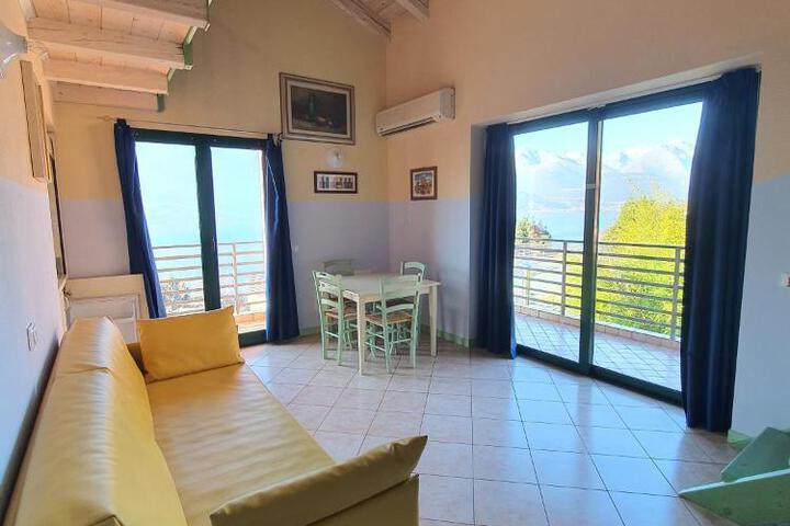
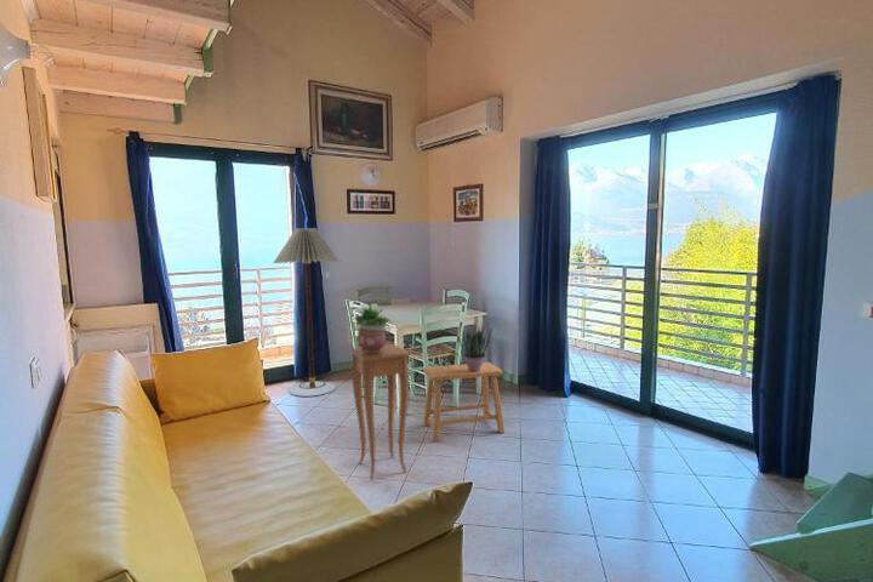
+ stool (462, 406)
+ side table (388, 410)
+ potted plant (373, 327)
+ floor lamp (309, 309)
+ potted plant (474, 346)
